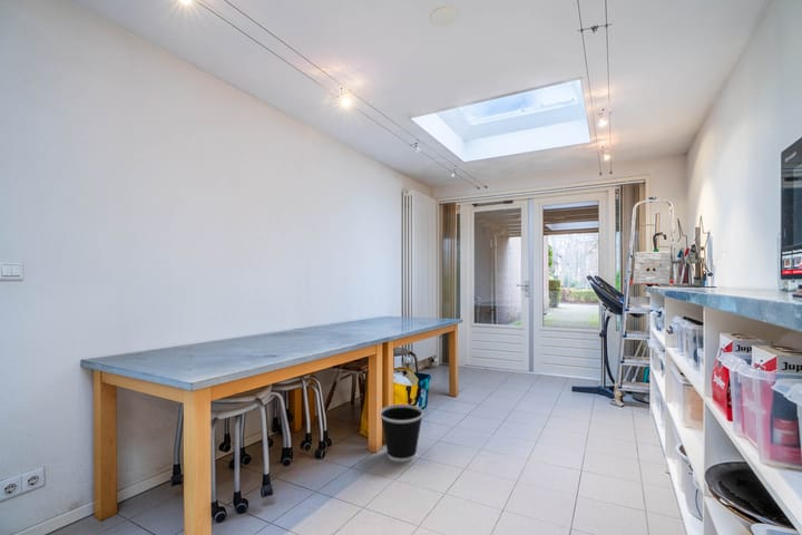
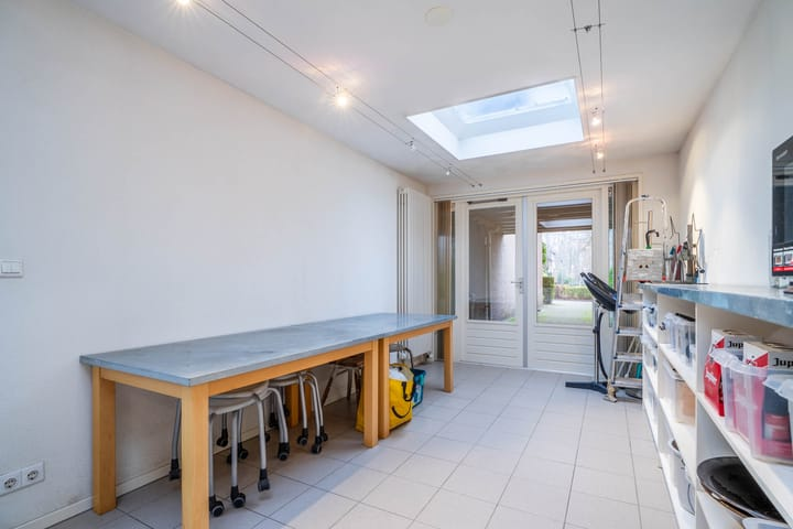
- wastebasket (401, 432)
